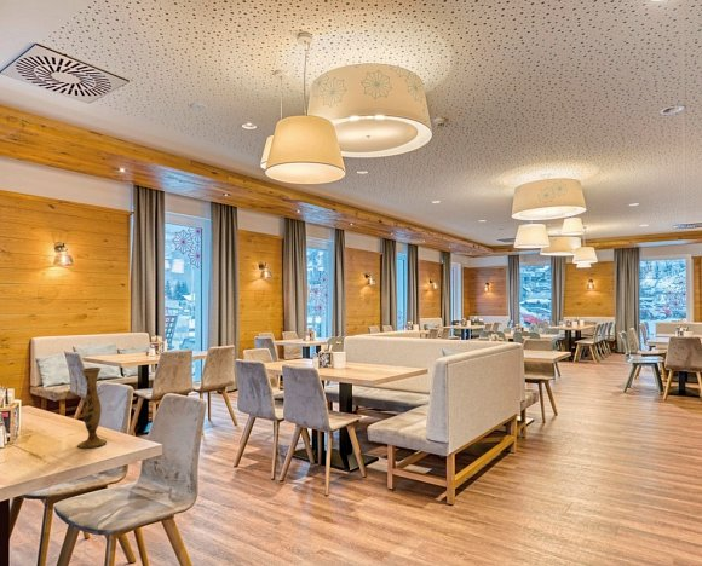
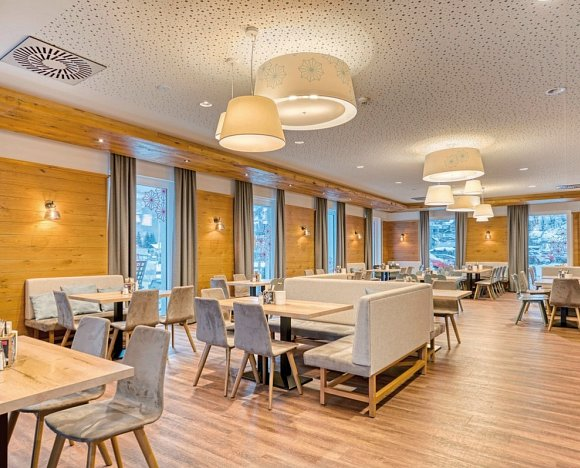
- vase (92, 405)
